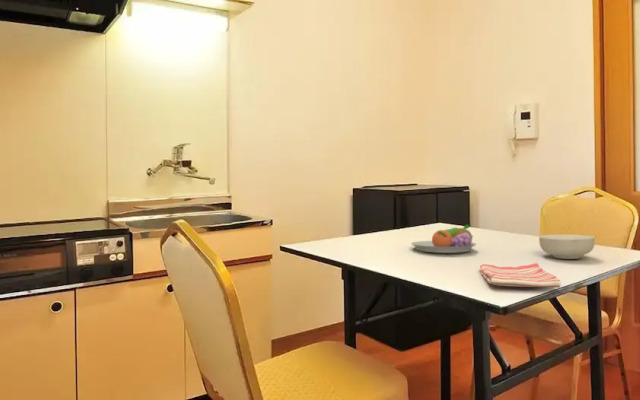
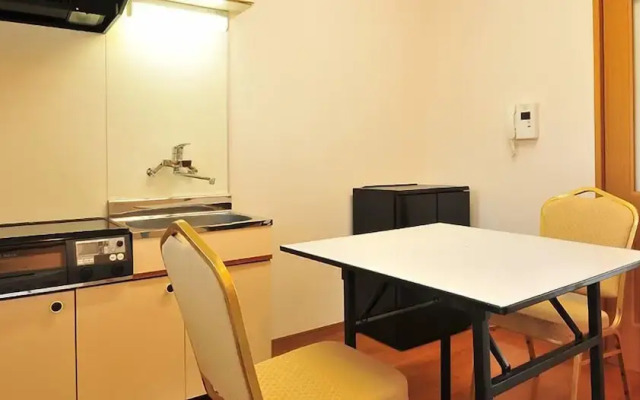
- cereal bowl (566, 246)
- dish towel (516, 274)
- fruit bowl (445, 237)
